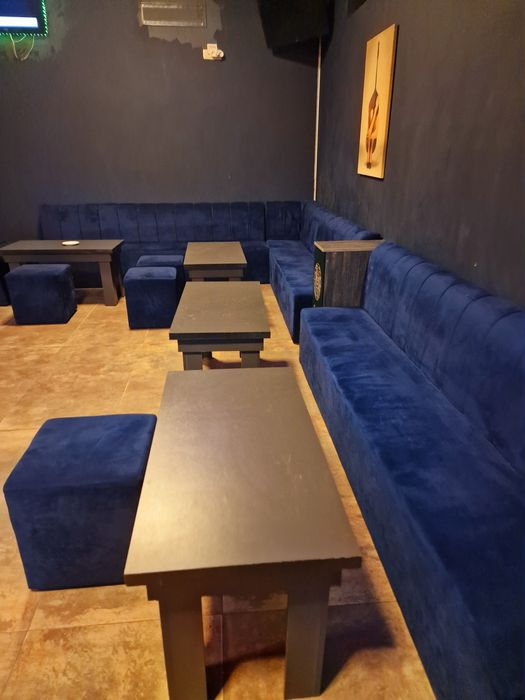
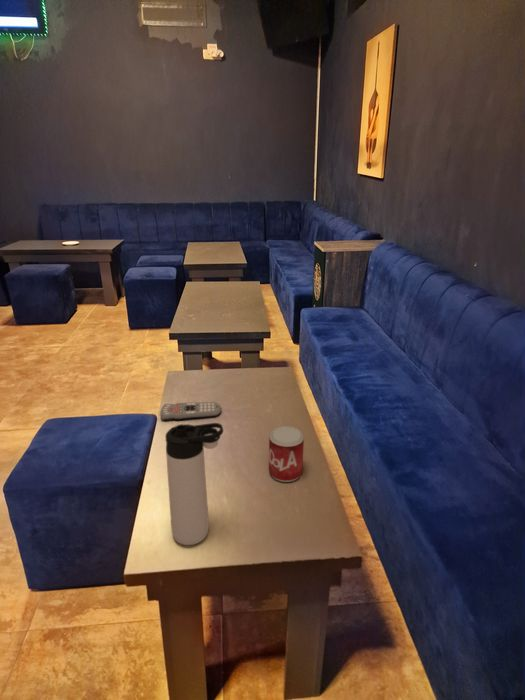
+ beverage can (286, 453)
+ thermos bottle (196, 483)
+ remote control (191, 410)
